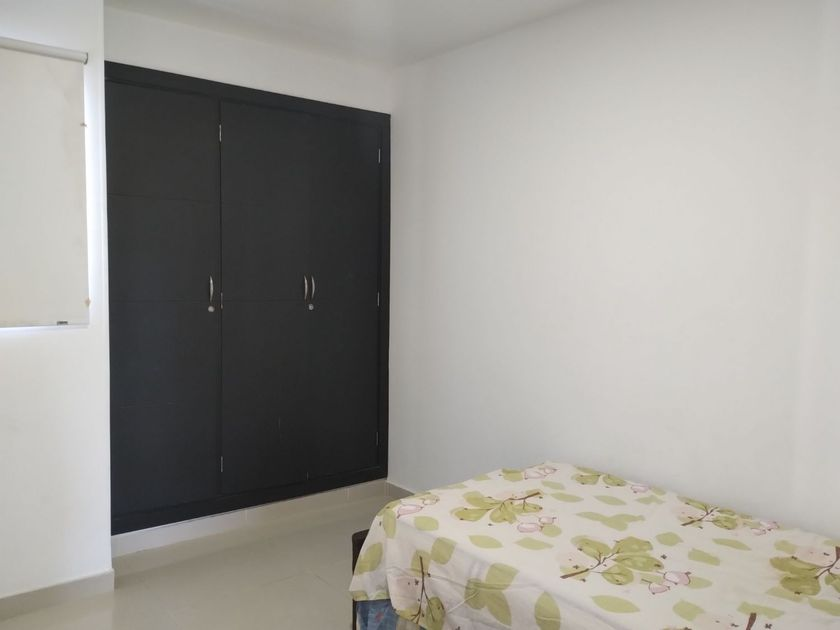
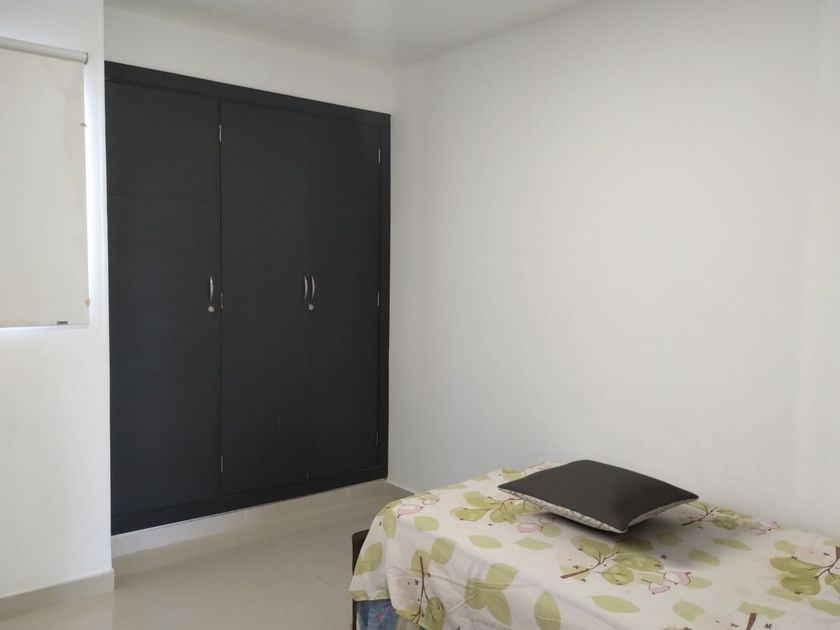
+ pillow (597, 492)
